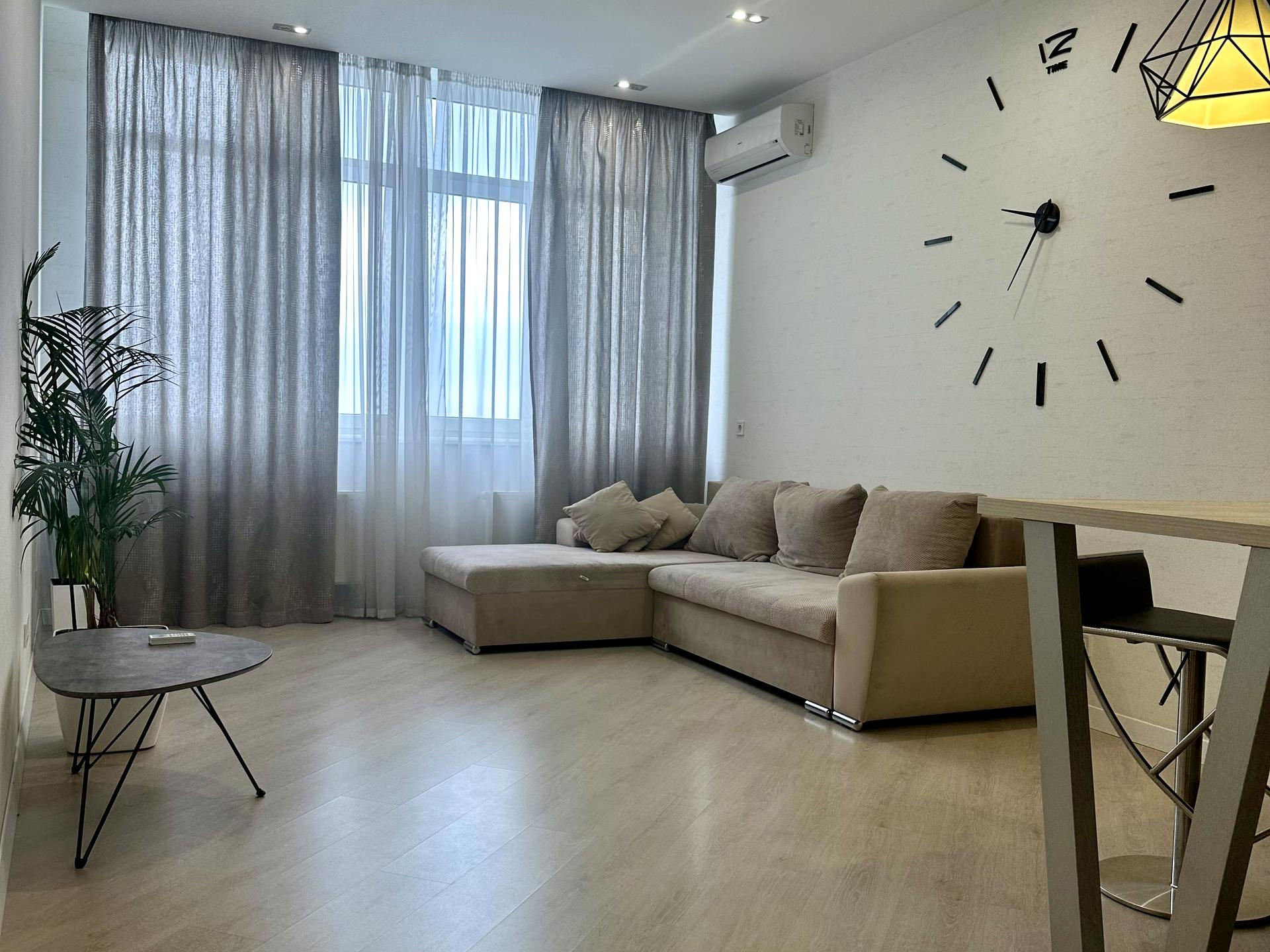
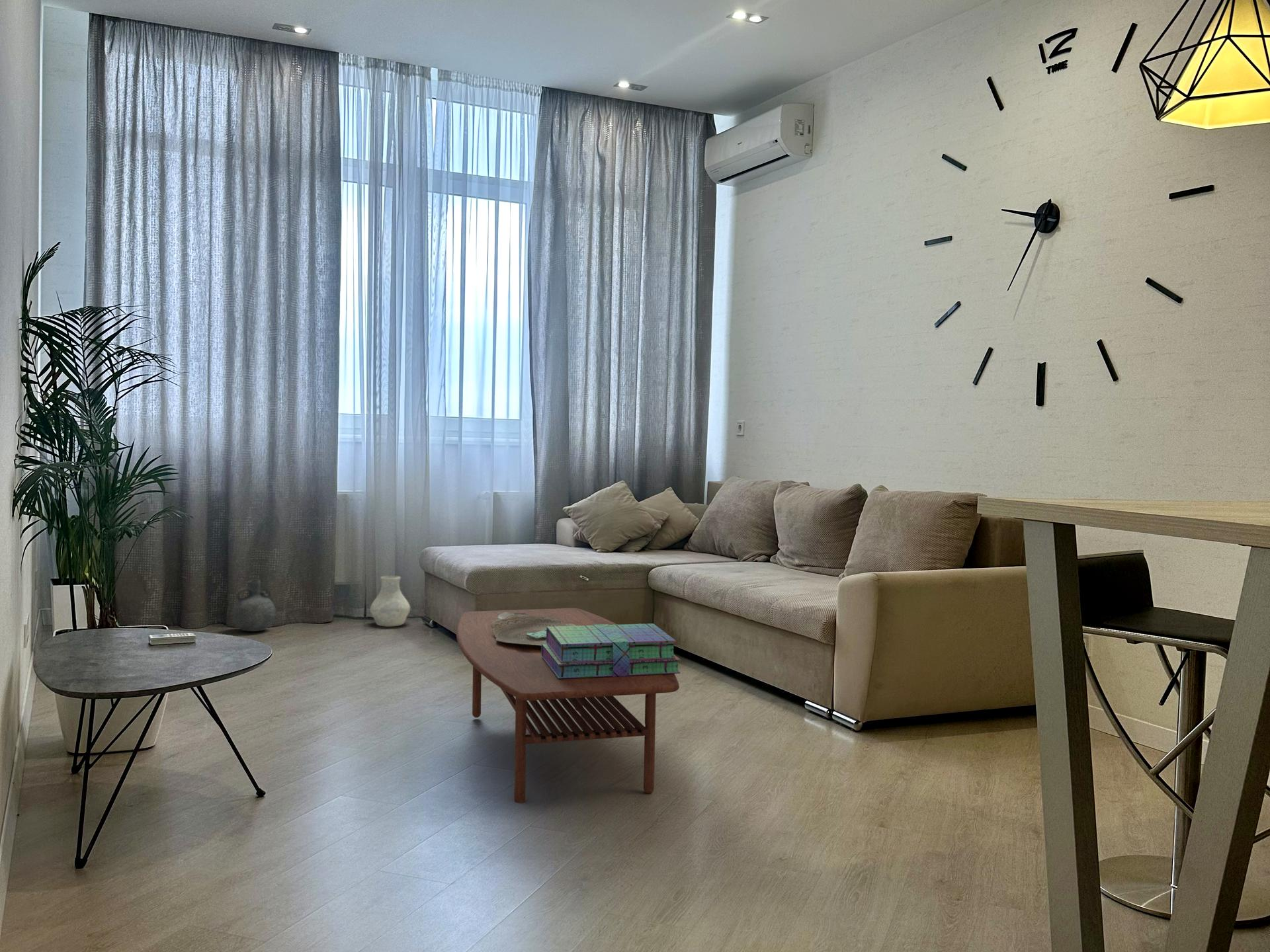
+ coffee table (554, 697)
+ vase (390, 600)
+ decorative bowl (540, 629)
+ stack of books (609, 648)
+ ceramic jug (254, 605)
